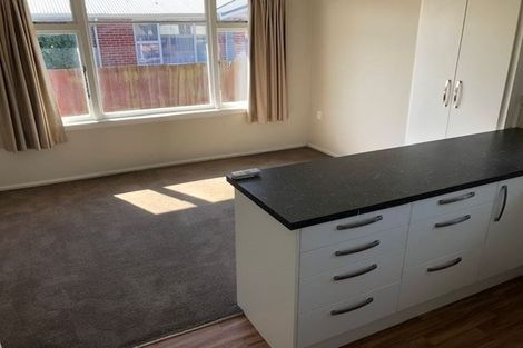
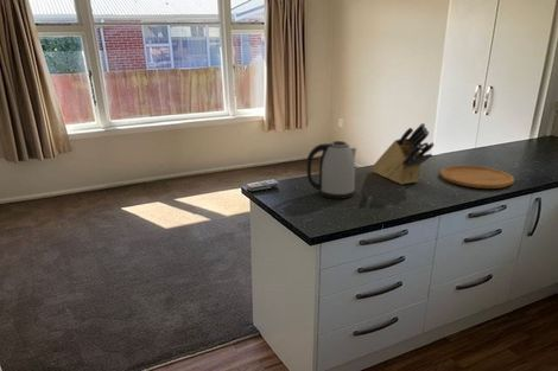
+ kettle (331, 167)
+ cutting board (475, 175)
+ knife block (401, 151)
